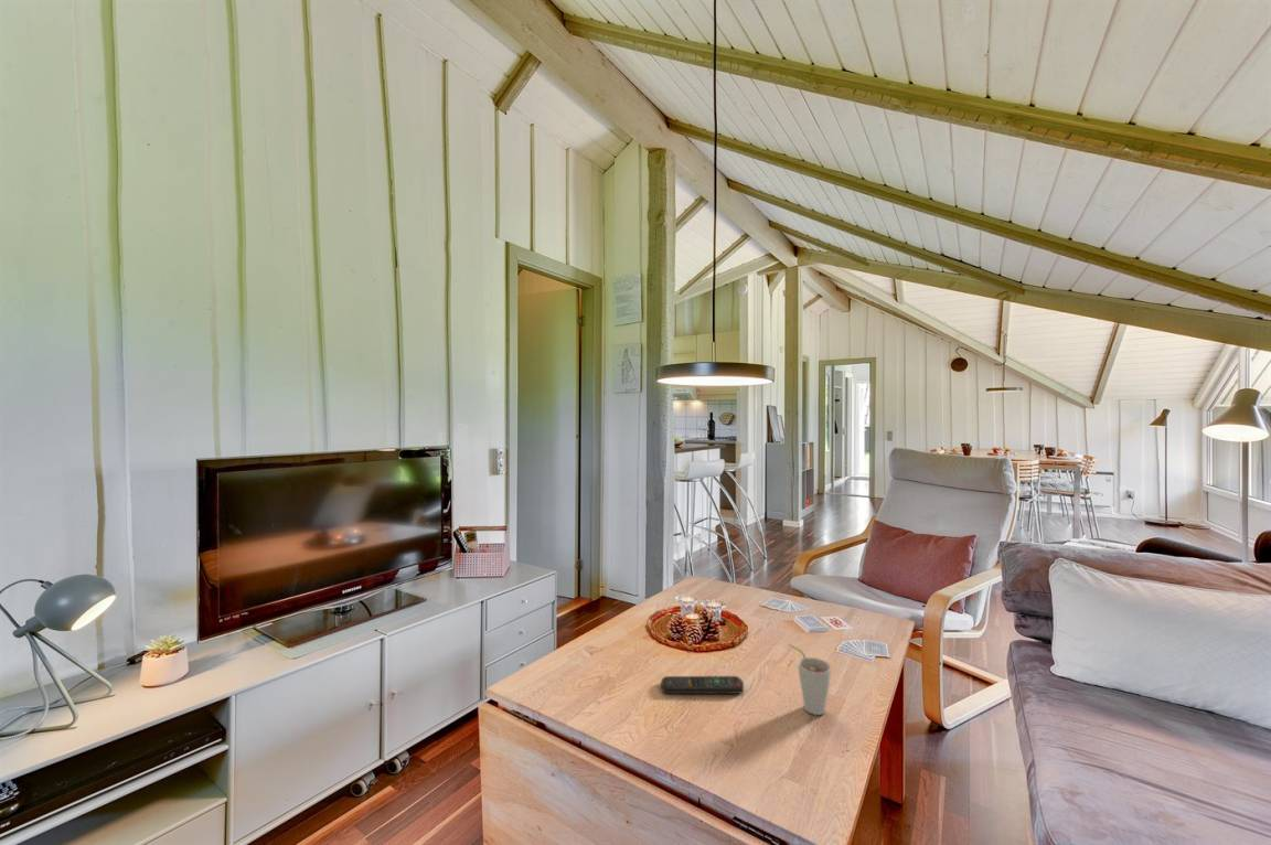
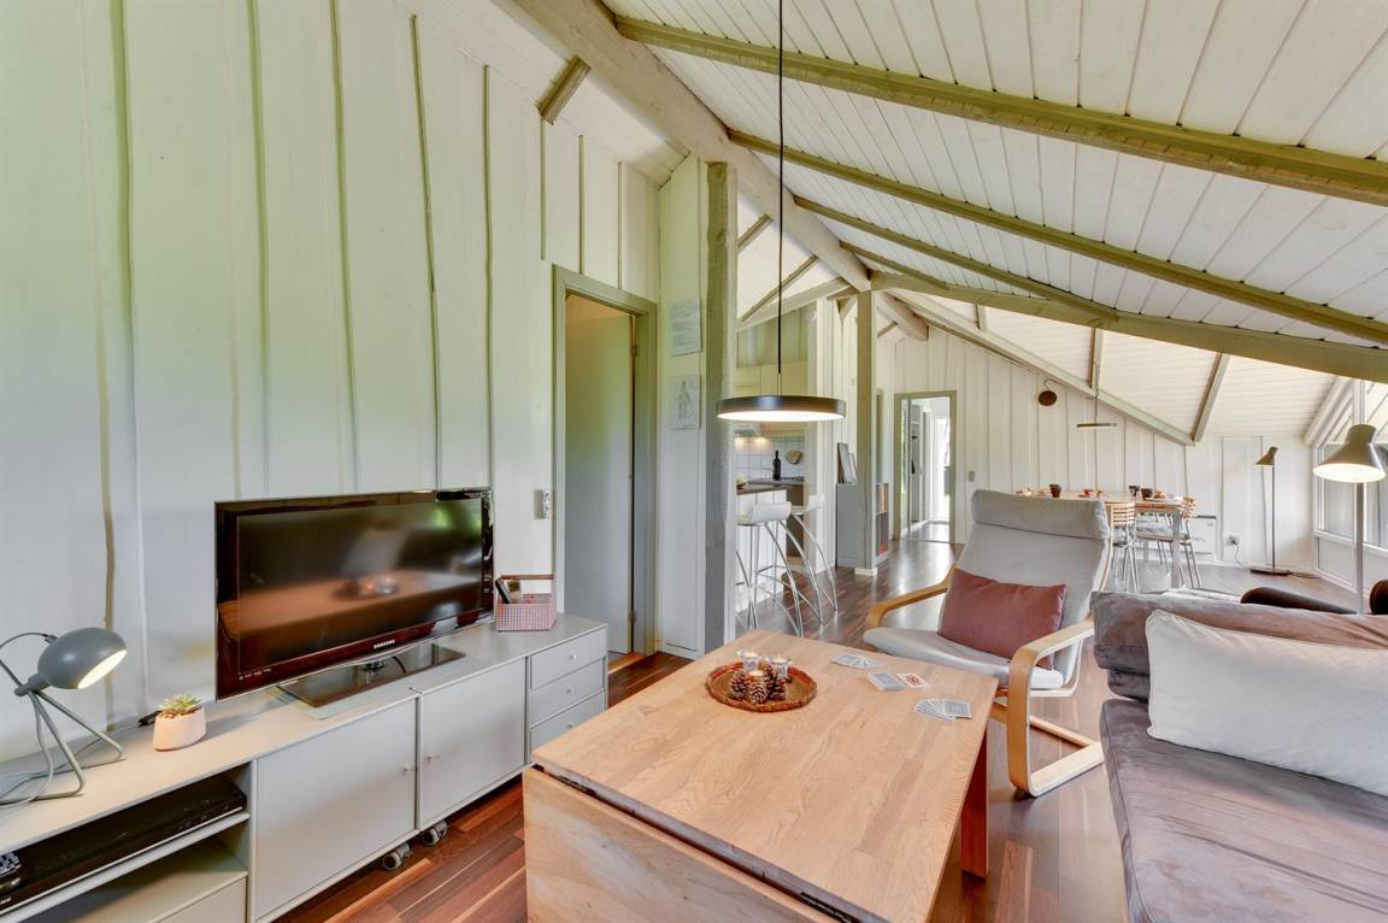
- cup (810, 677)
- remote control (702, 684)
